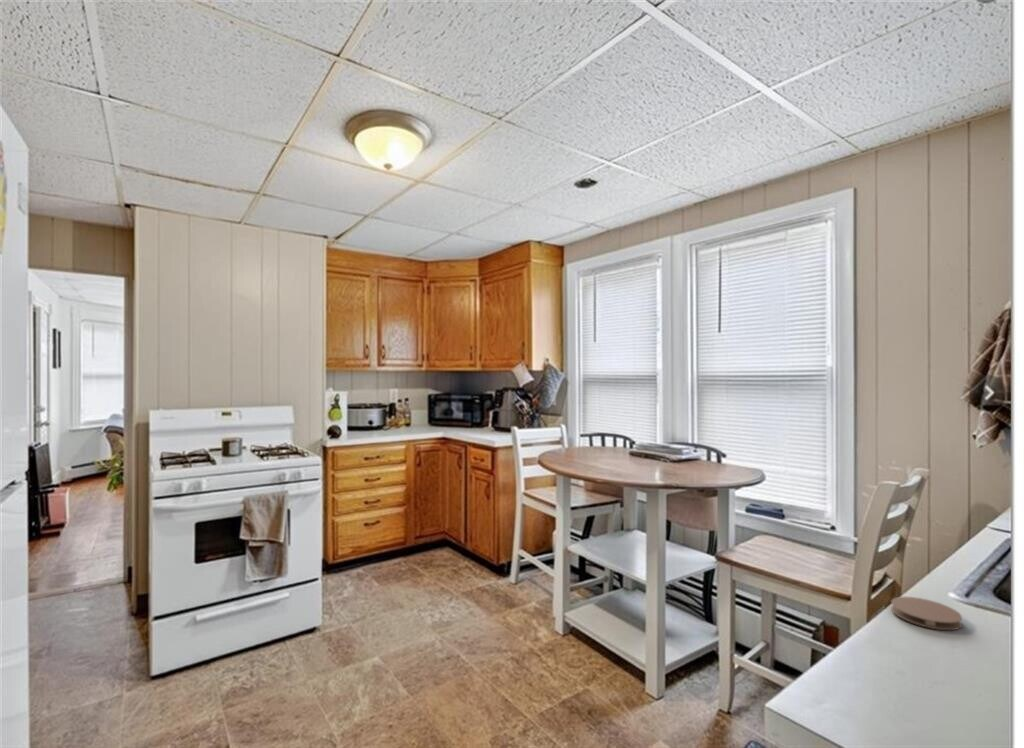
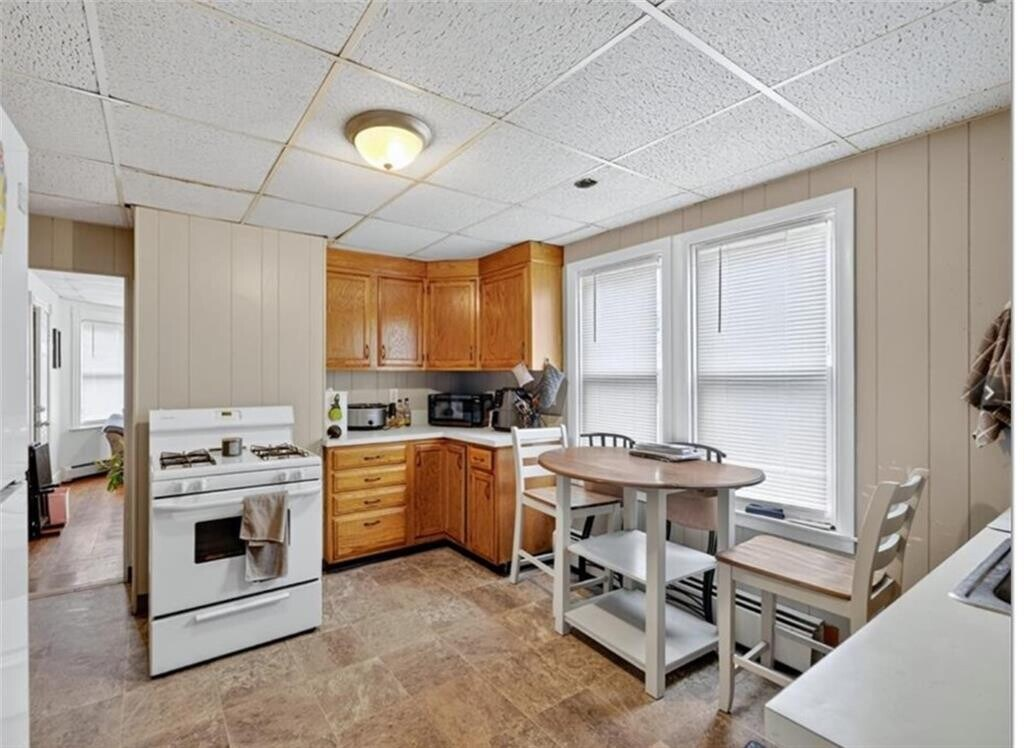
- coaster (925, 612)
